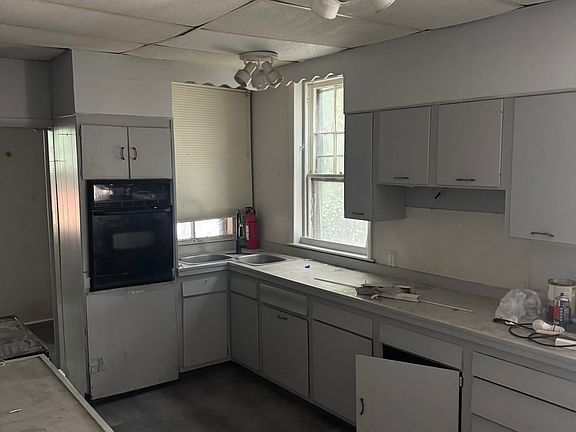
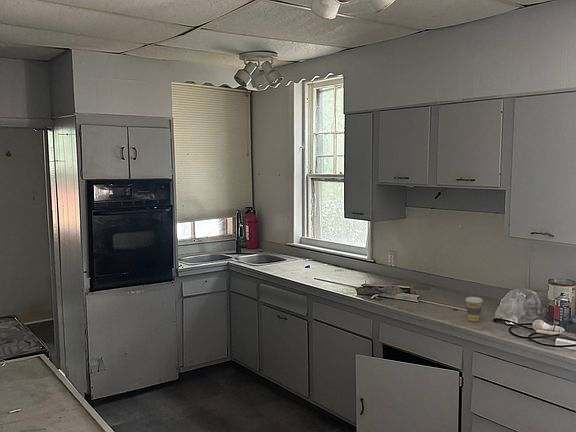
+ coffee cup (473, 309)
